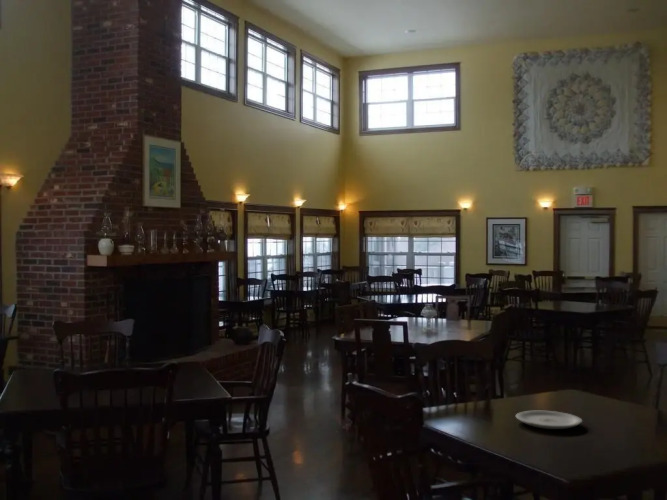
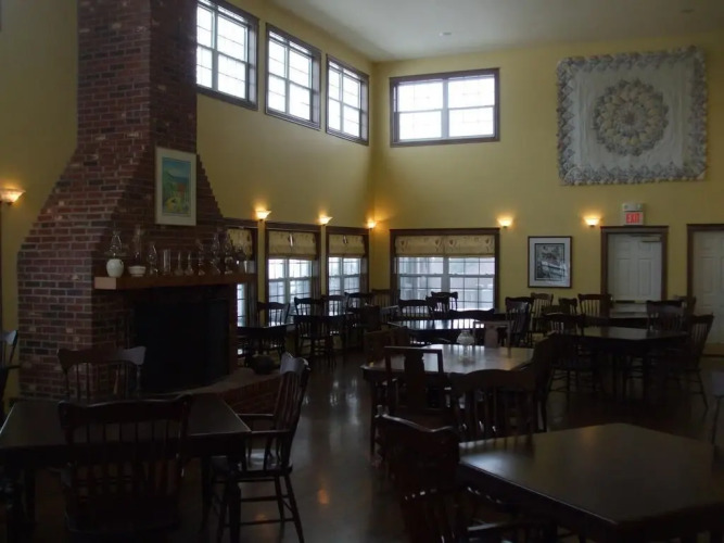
- plate (548, 420)
